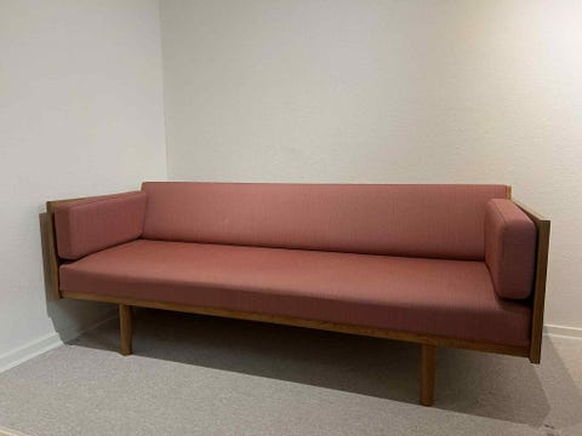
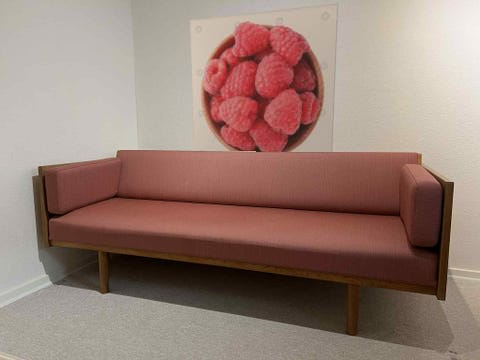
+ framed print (258, 91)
